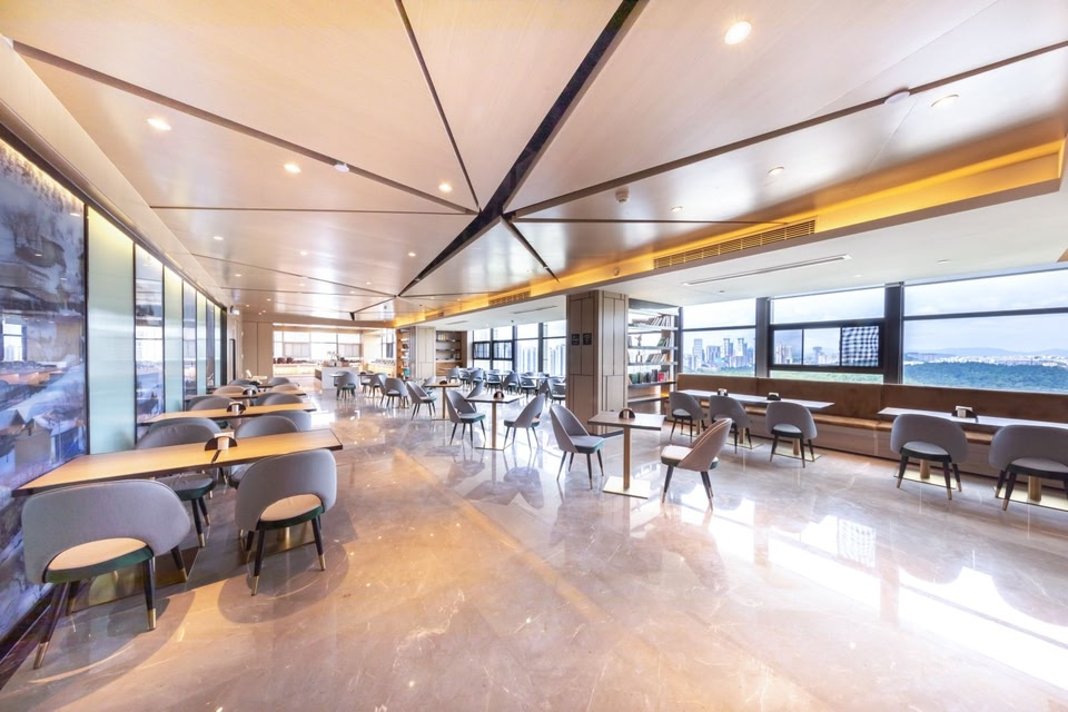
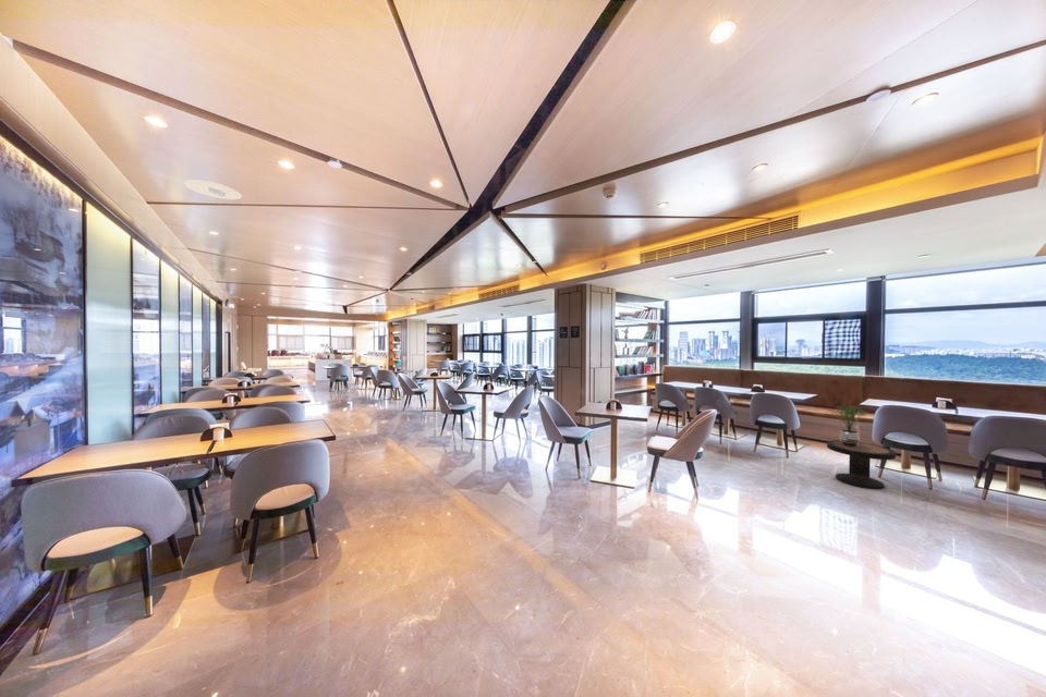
+ side table (859, 464)
+ potted plant (848, 425)
+ recessed light (214, 187)
